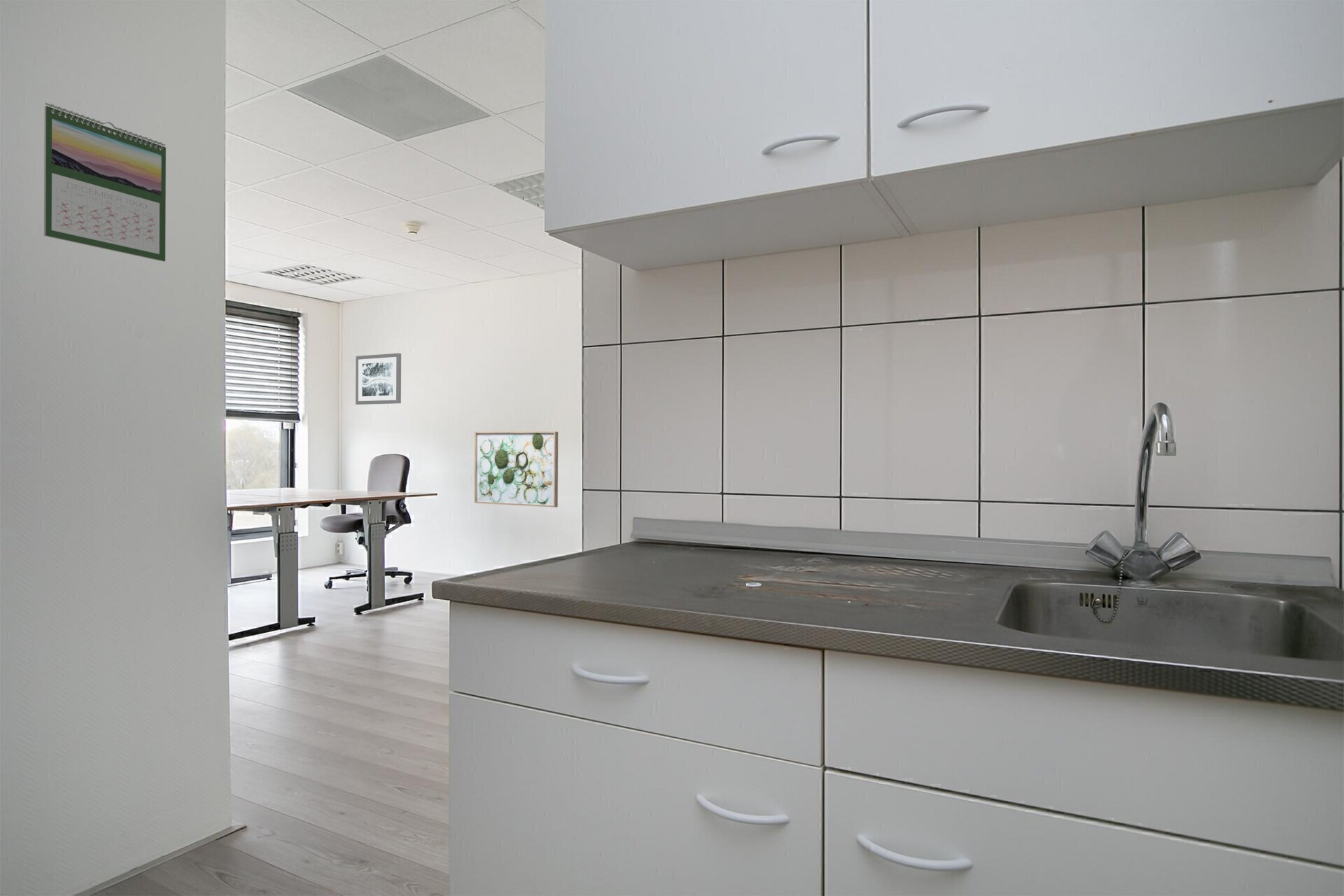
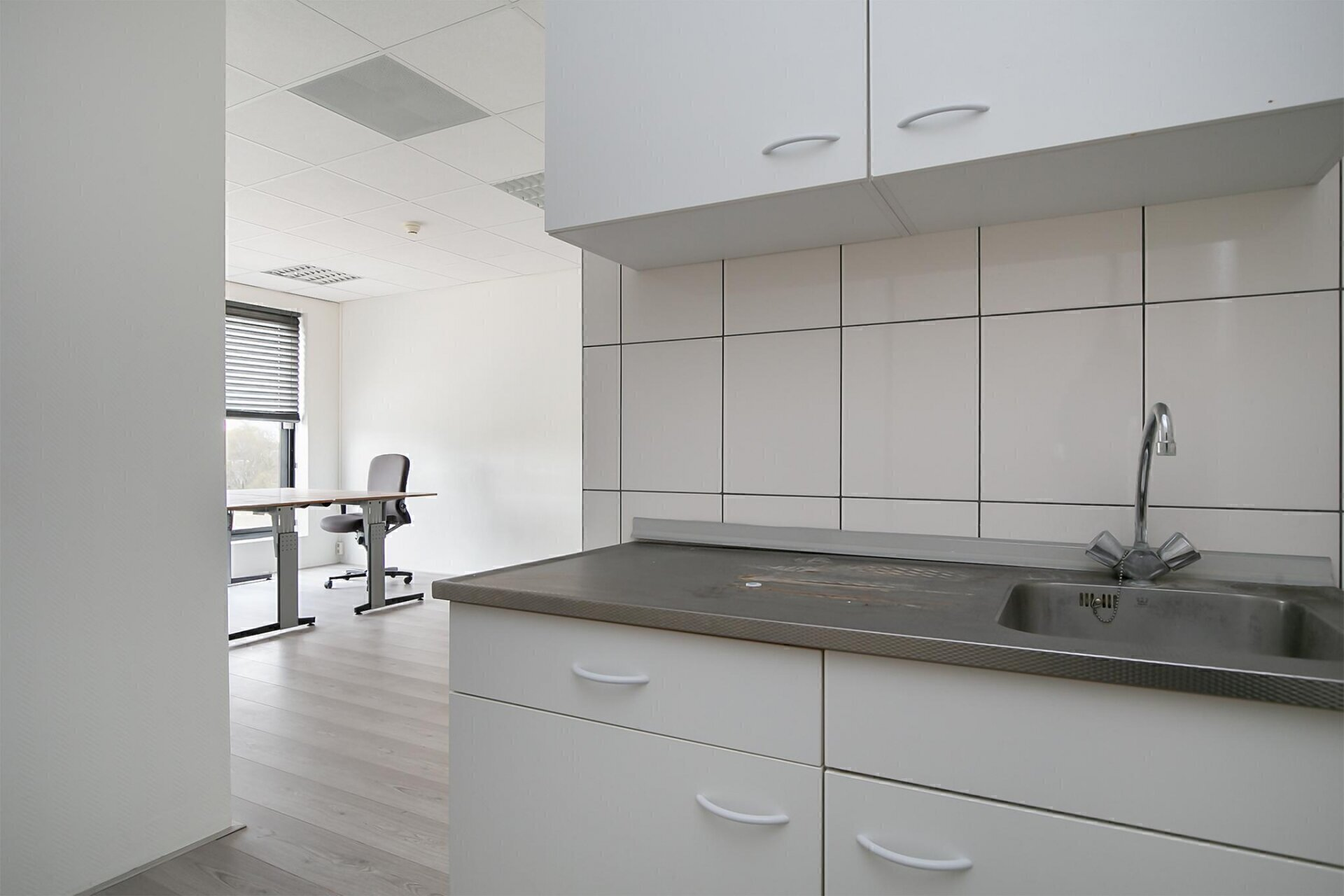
- wall art (378, 379)
- calendar (108, 186)
- wall art (514, 468)
